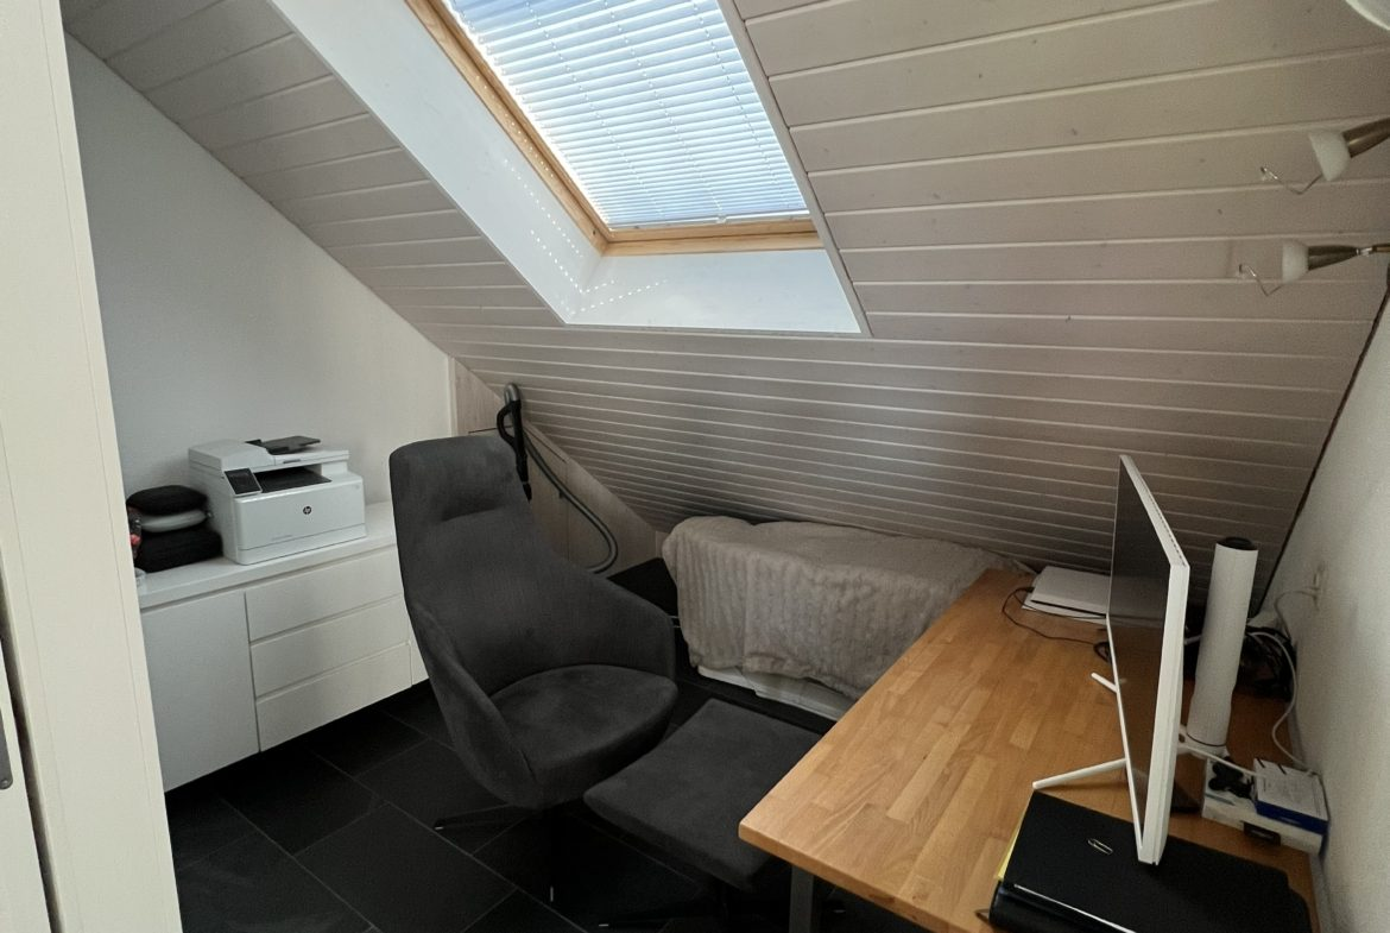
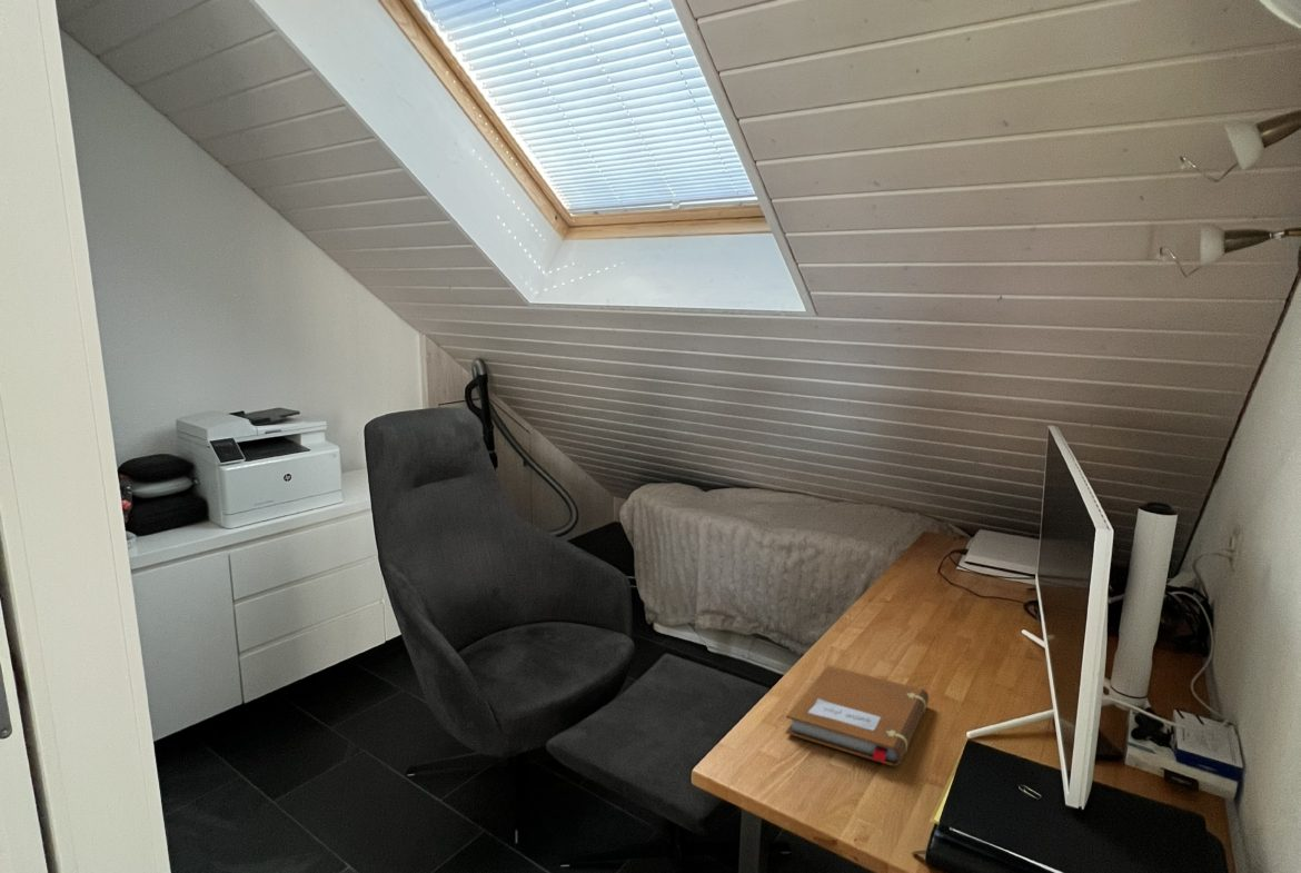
+ notebook (858, 713)
